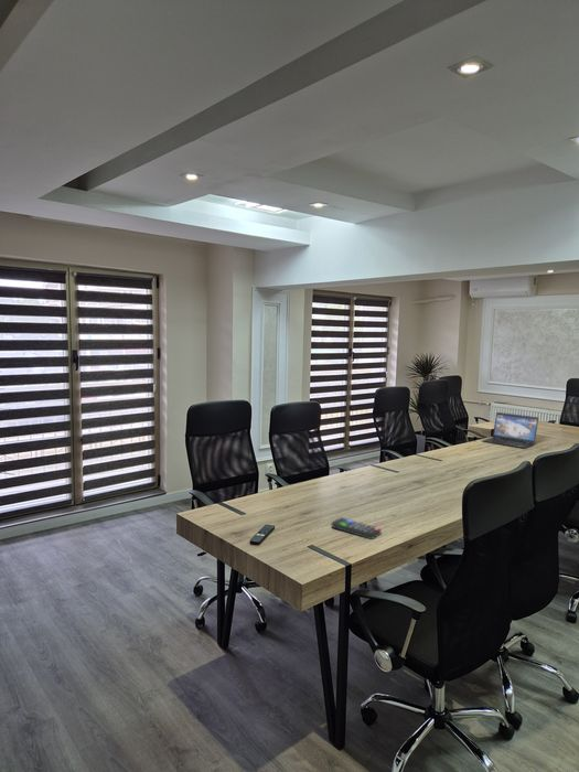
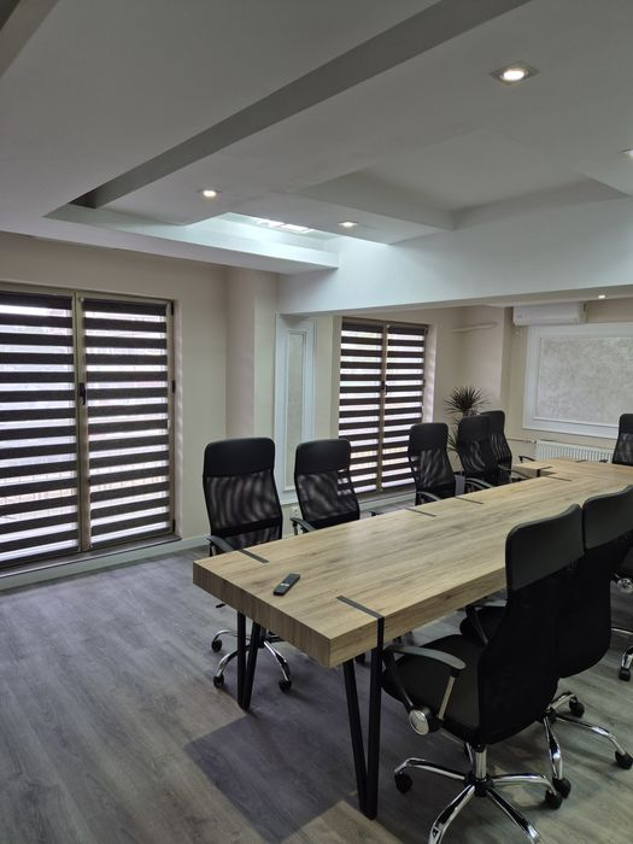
- laptop (510, 429)
- remote control (355, 527)
